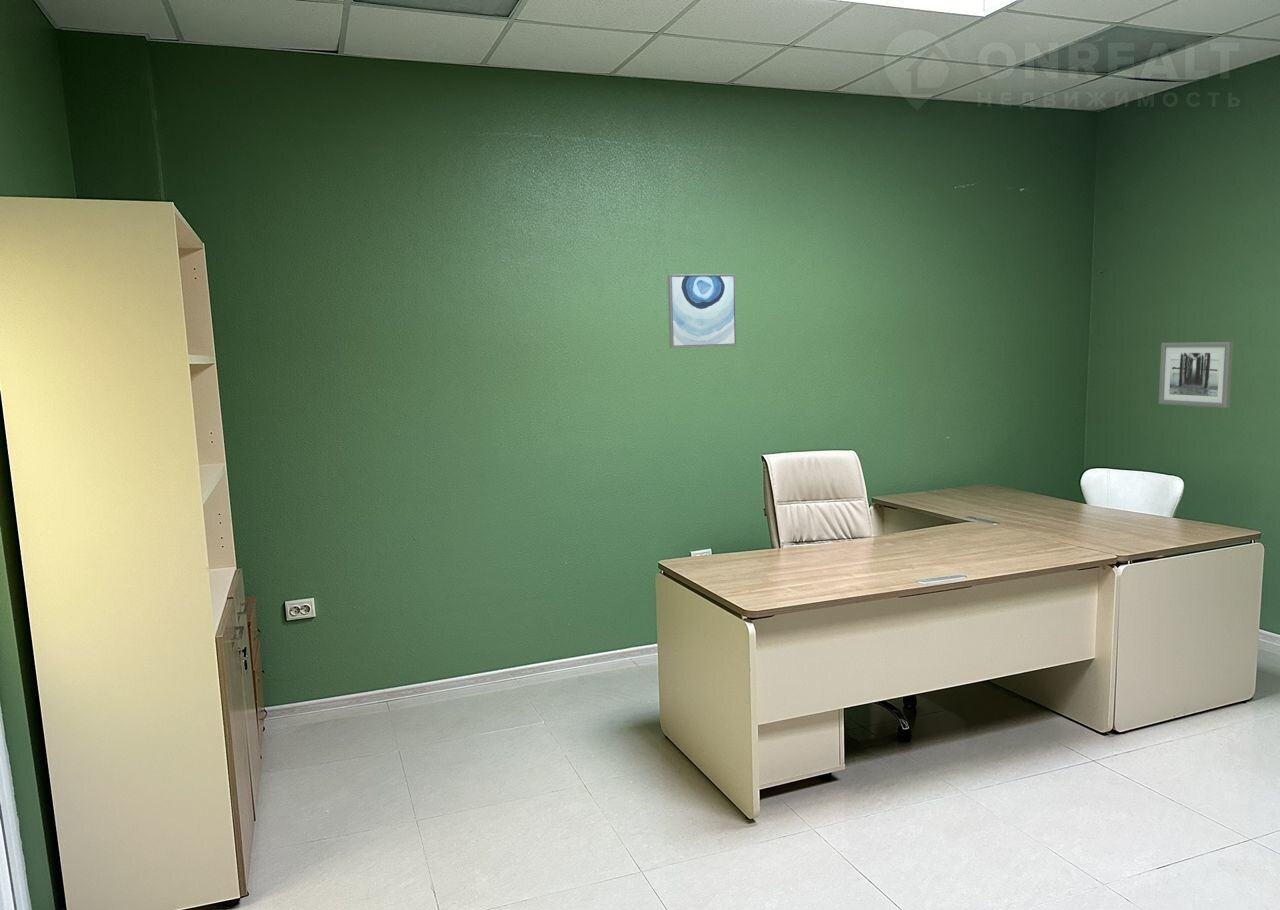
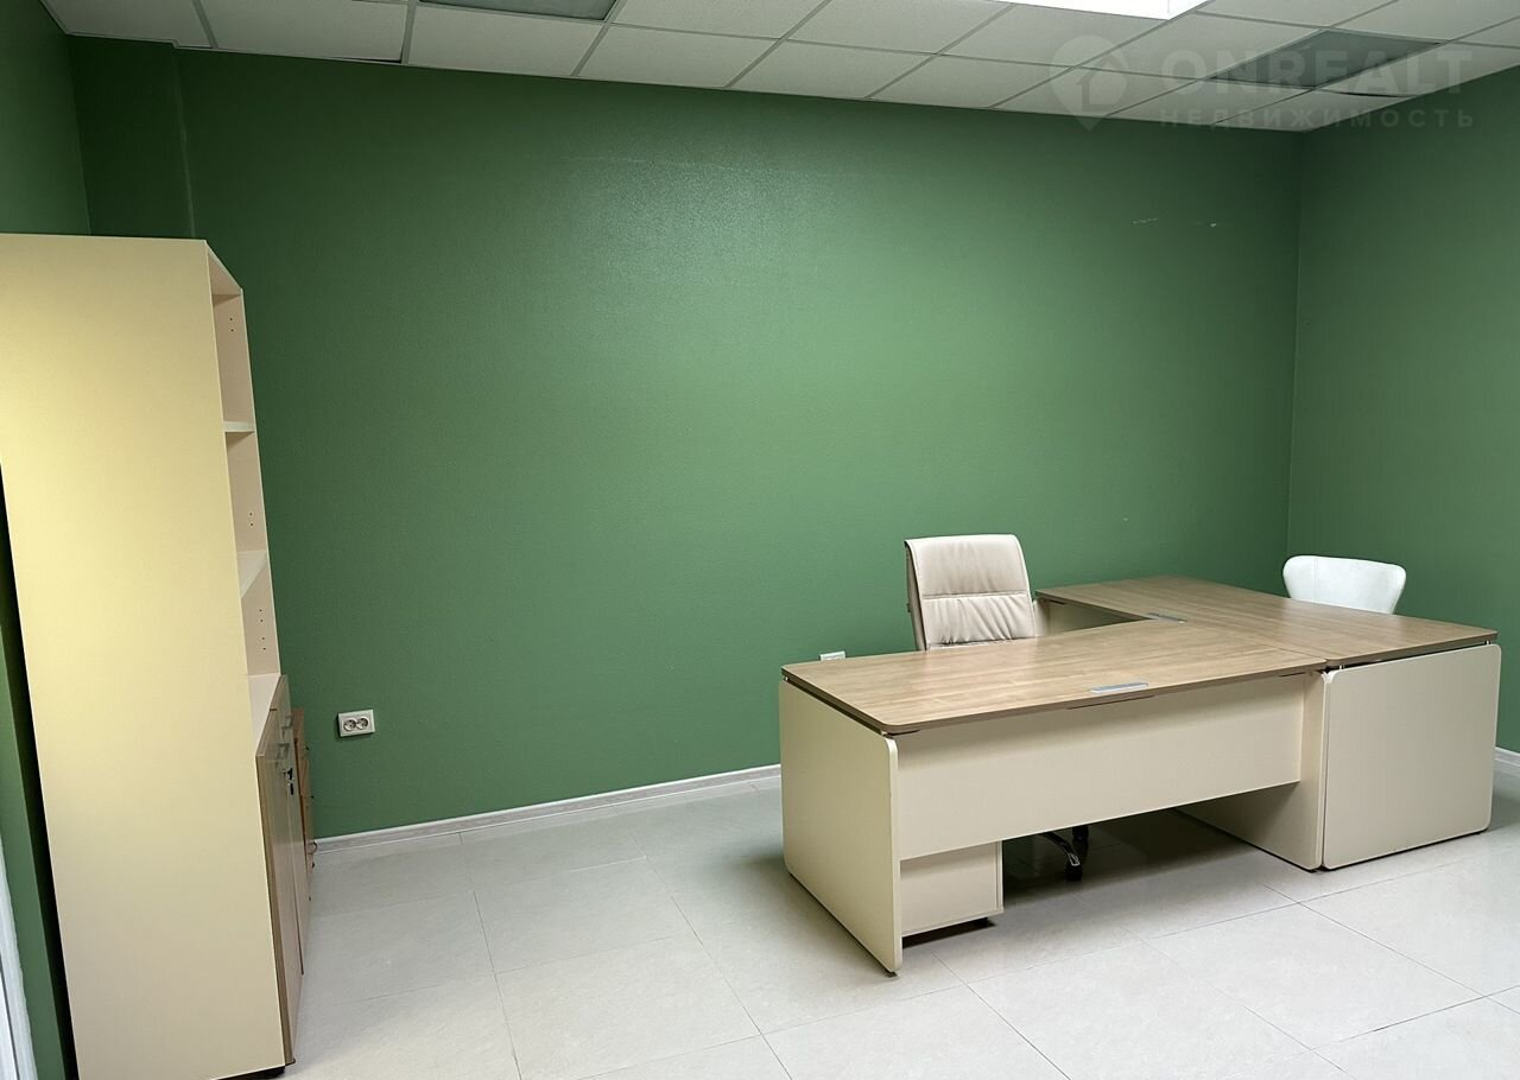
- wall art (702, 310)
- wall art (1194, 374)
